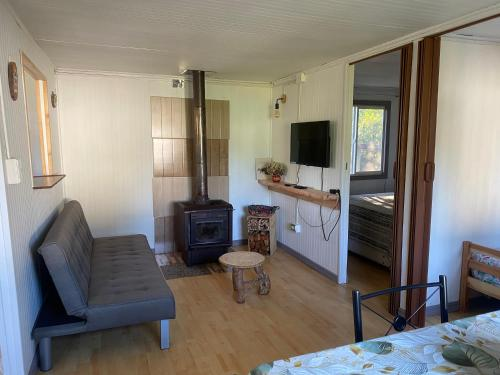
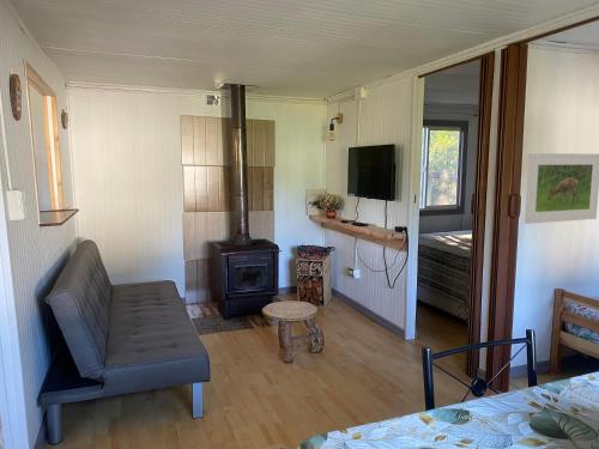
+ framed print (563, 187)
